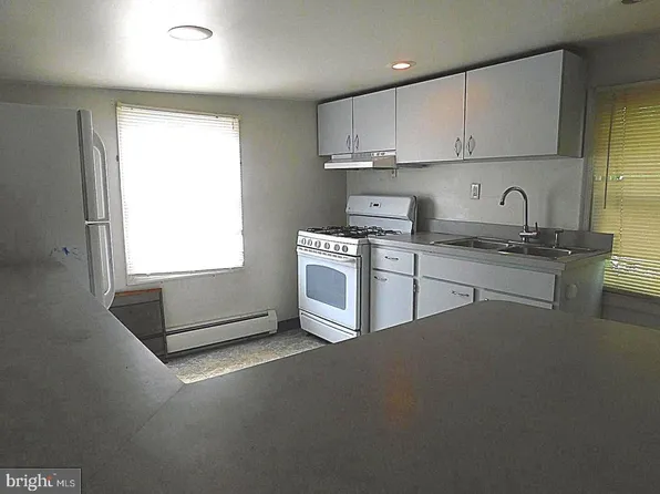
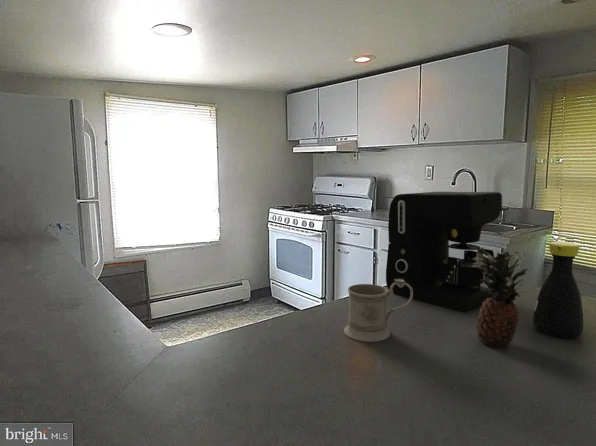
+ coffee maker (446, 244)
+ bottle (560, 287)
+ mug (378, 306)
+ fruit (493, 294)
